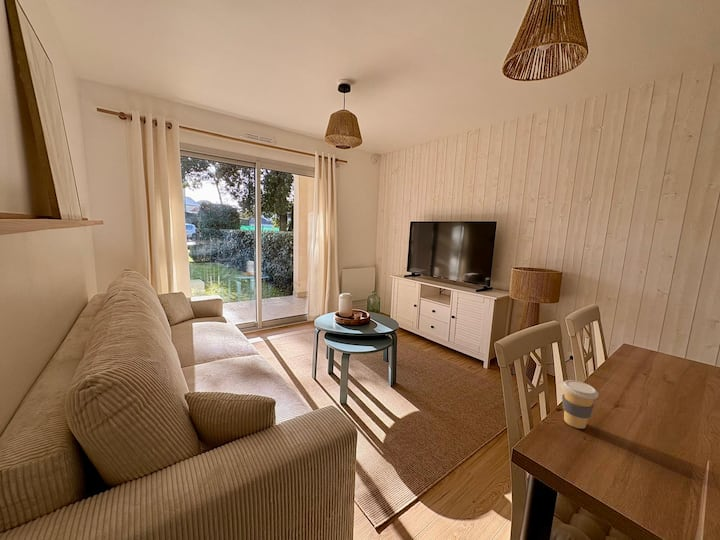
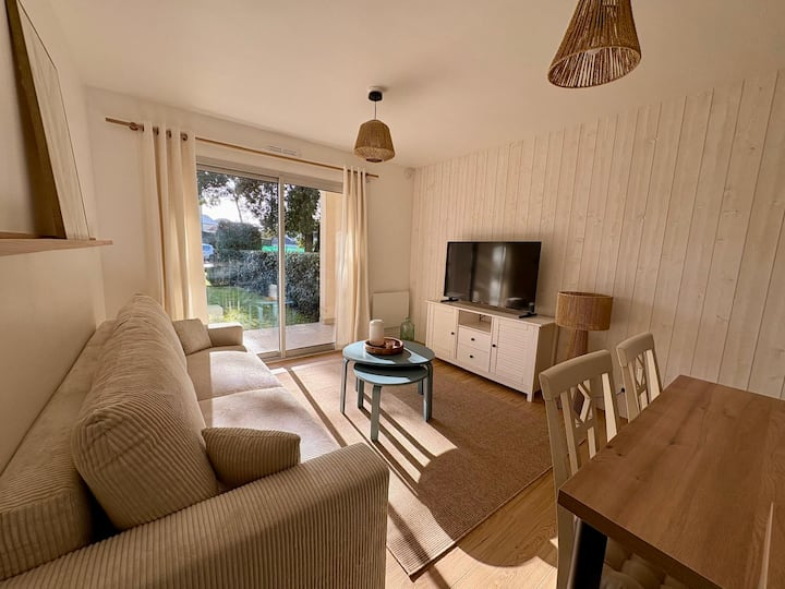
- coffee cup (577, 404)
